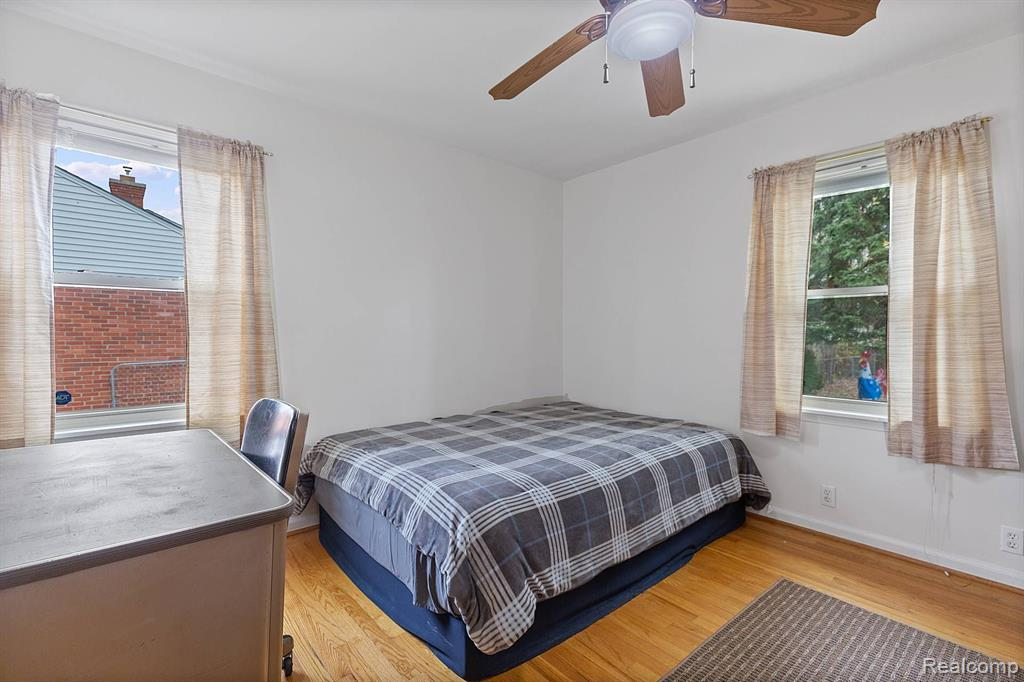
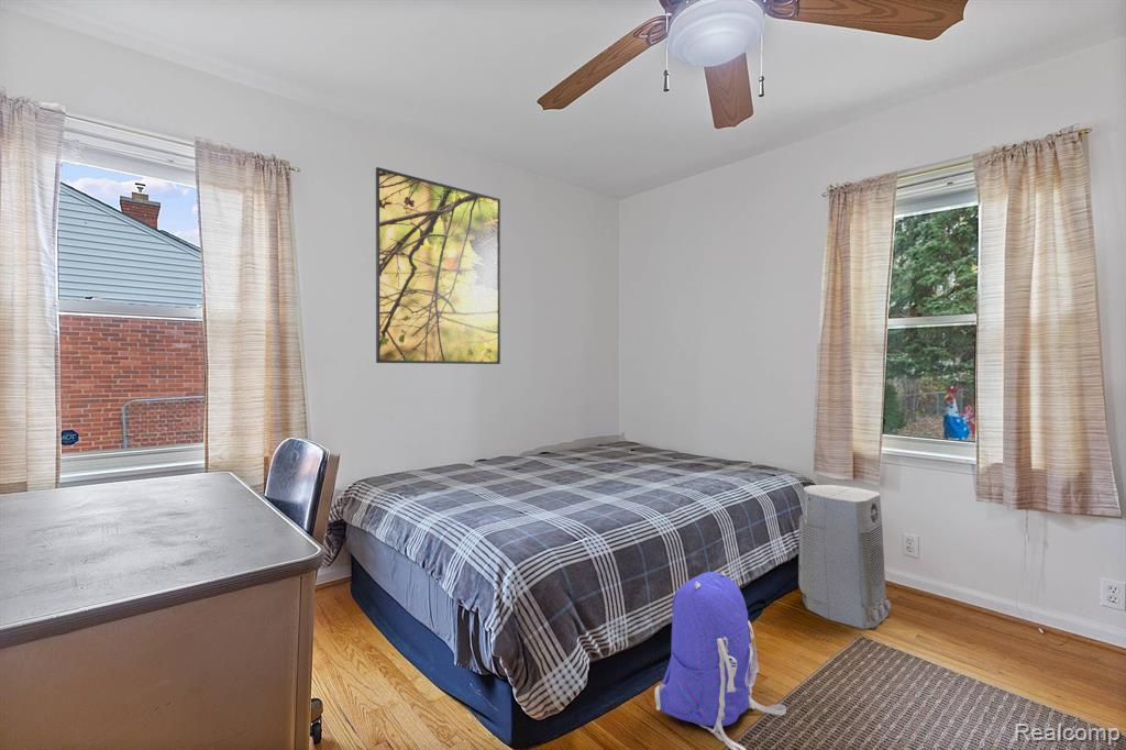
+ air purifier (840, 550)
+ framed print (443, 274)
+ backpack (717, 643)
